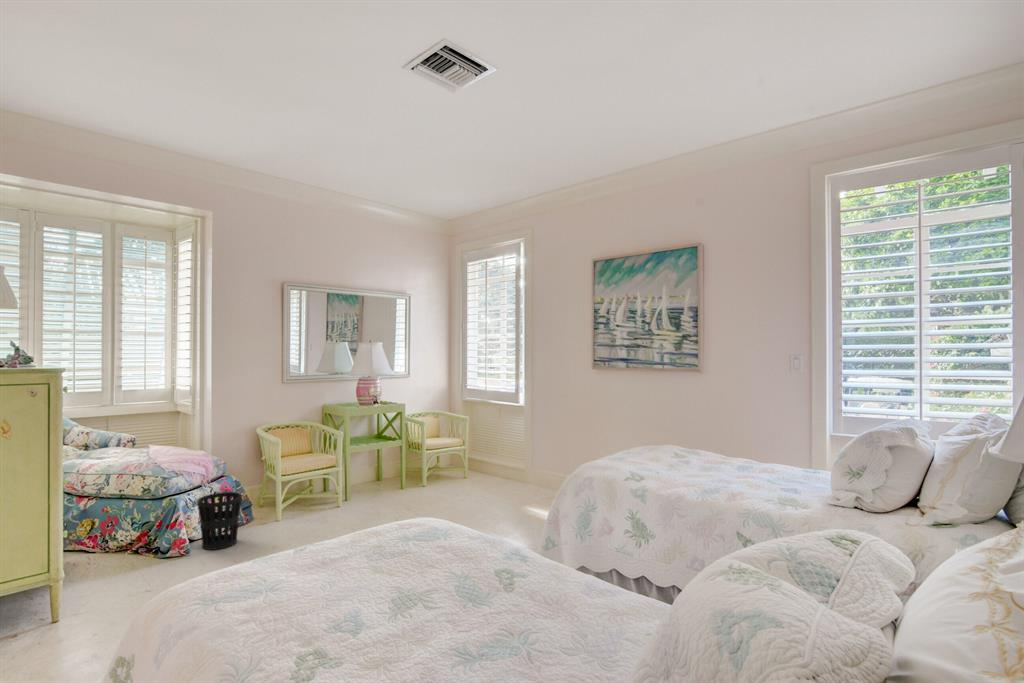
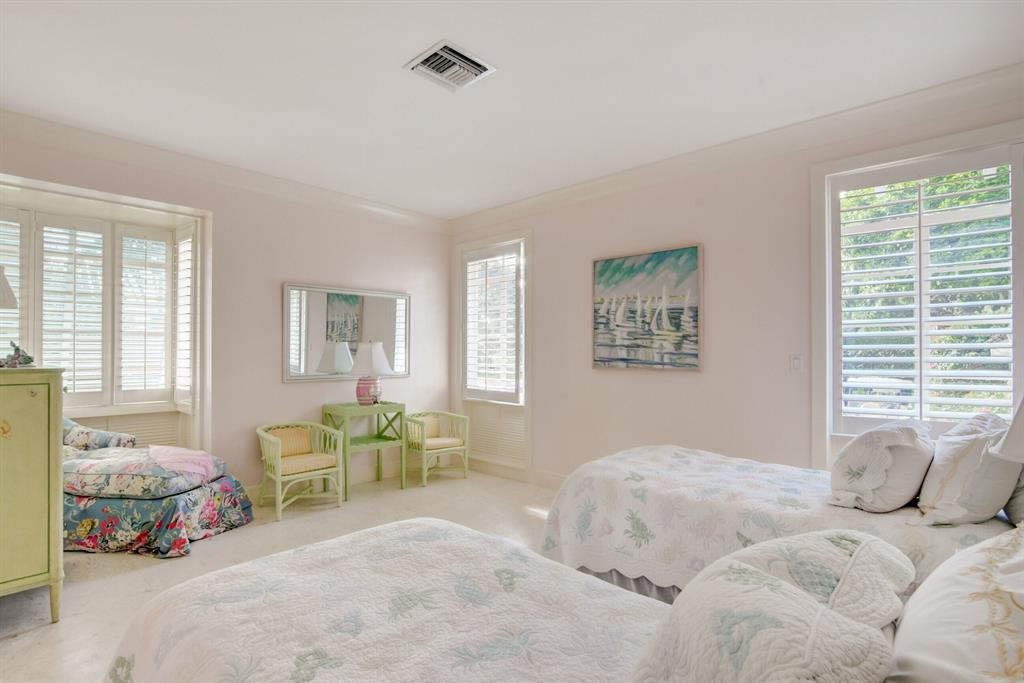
- wastebasket (220, 520)
